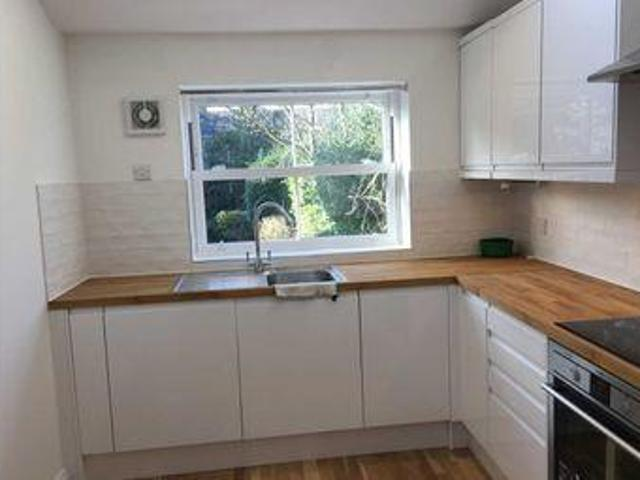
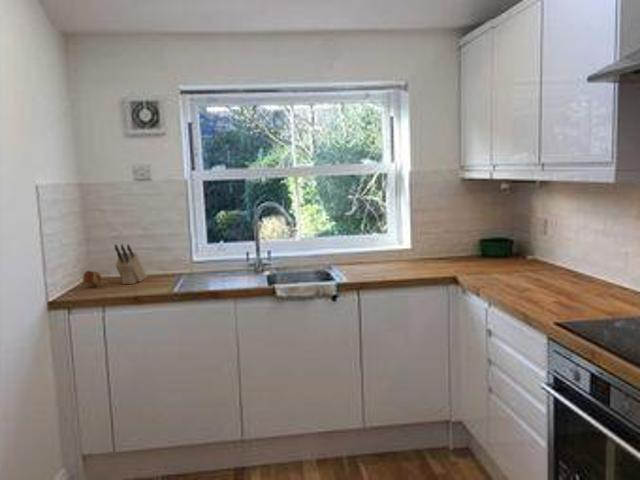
+ fruit (91, 278)
+ knife block (130, 262)
